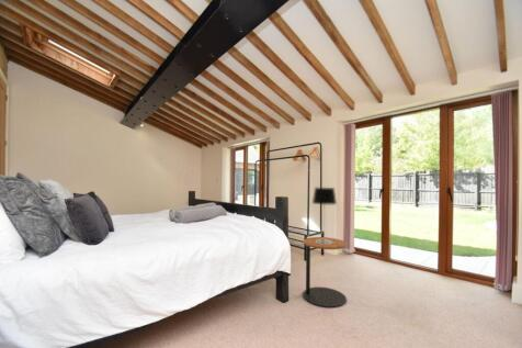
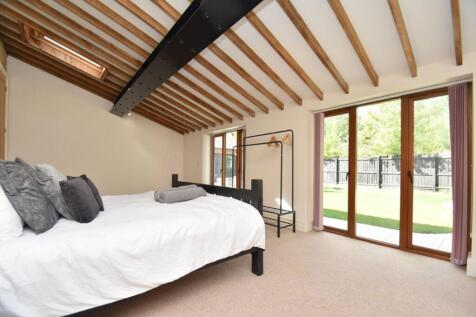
- side table (309, 269)
- table lamp (324, 214)
